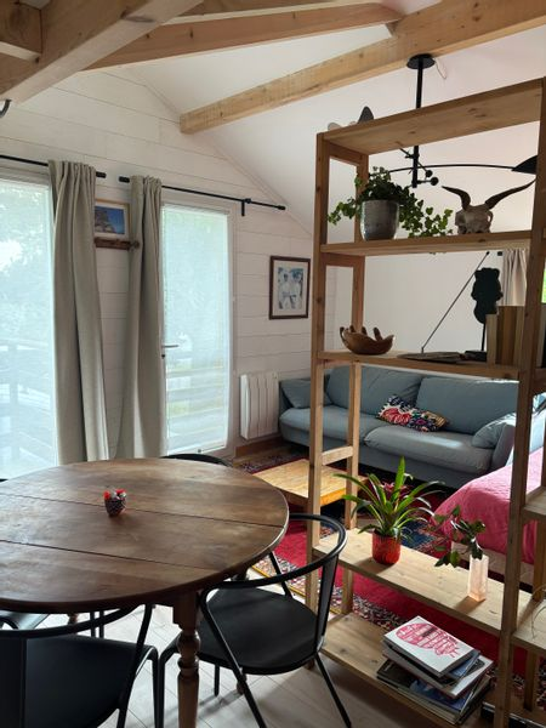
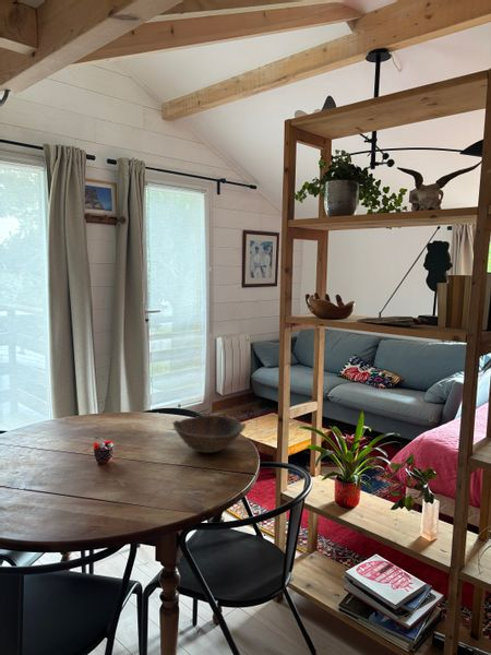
+ bowl (208, 436)
